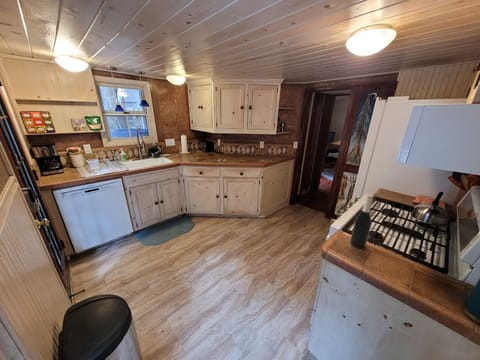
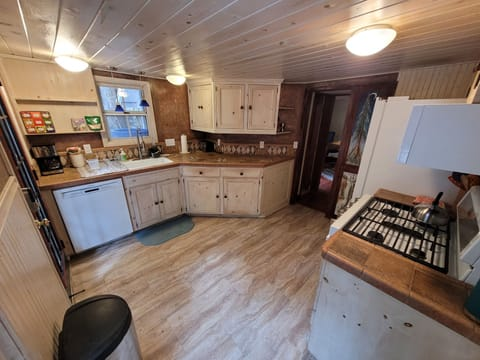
- wine bottle (363, 221)
